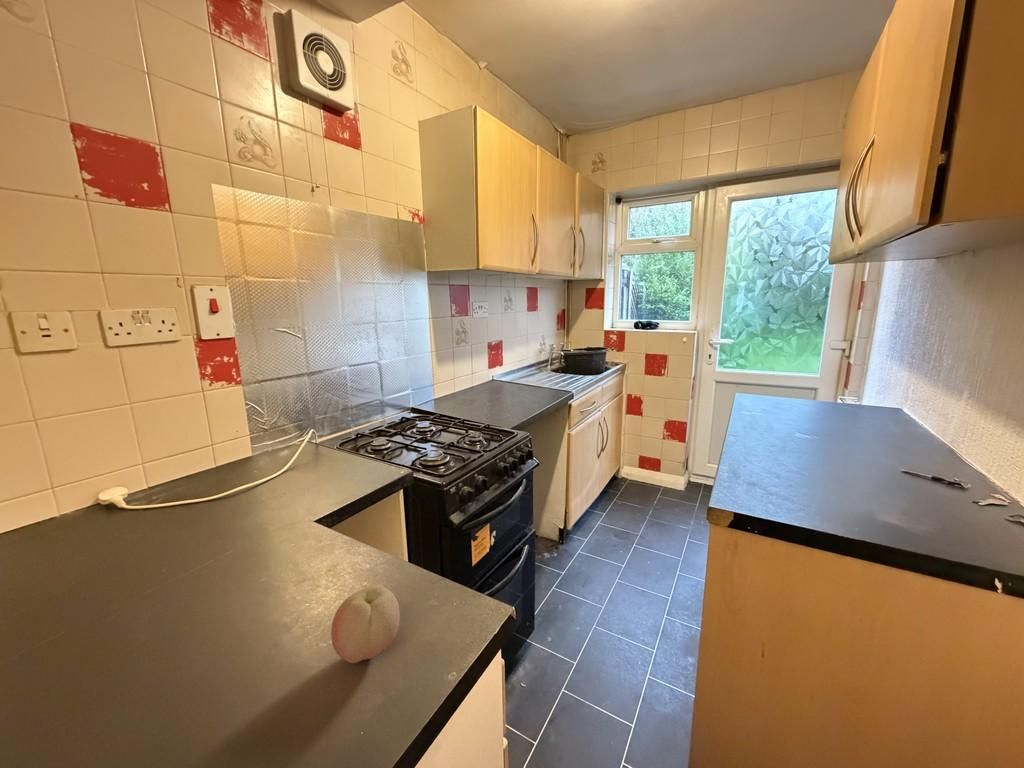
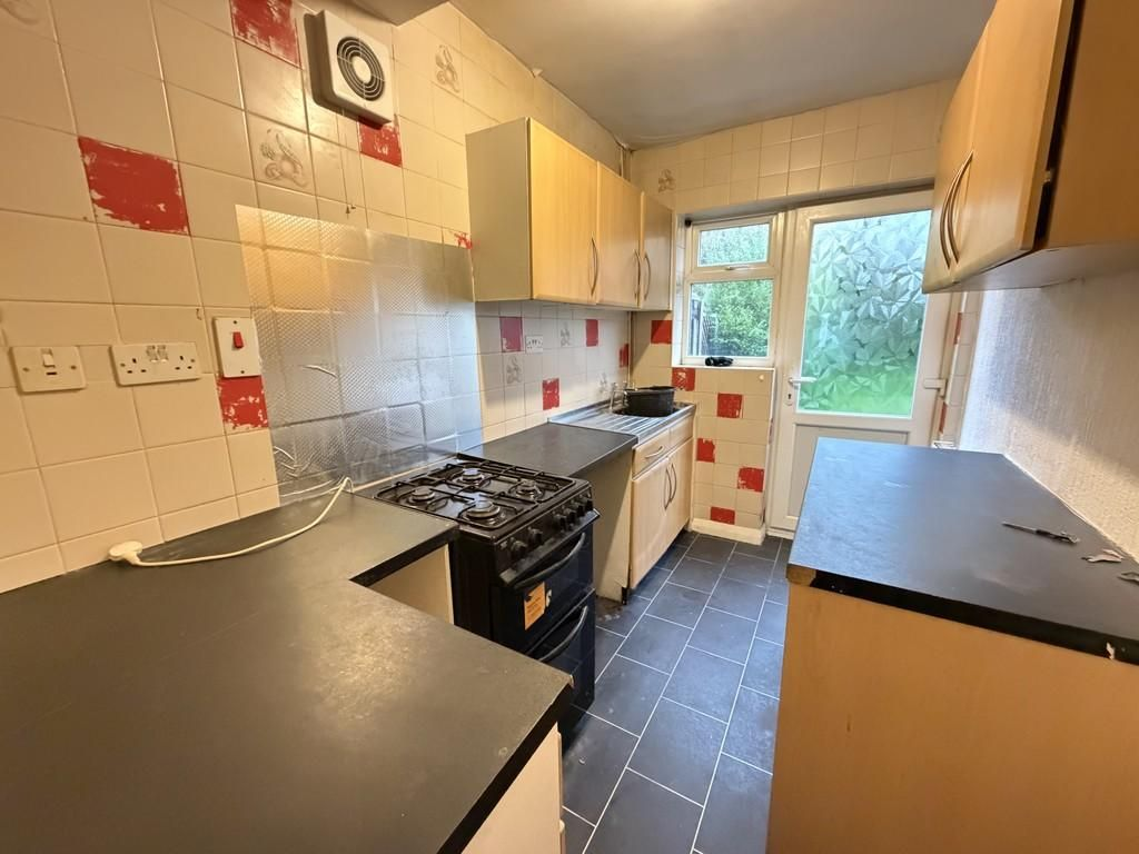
- fruit (366, 624)
